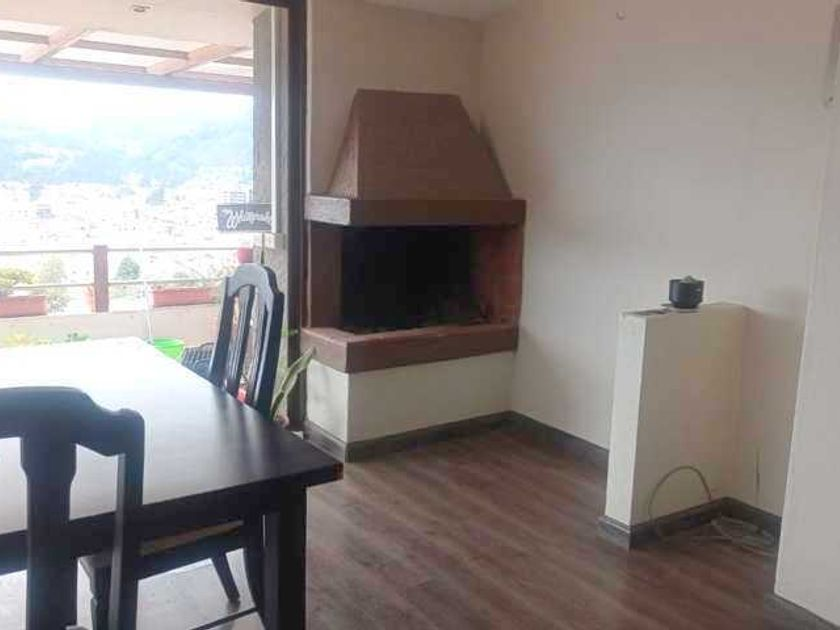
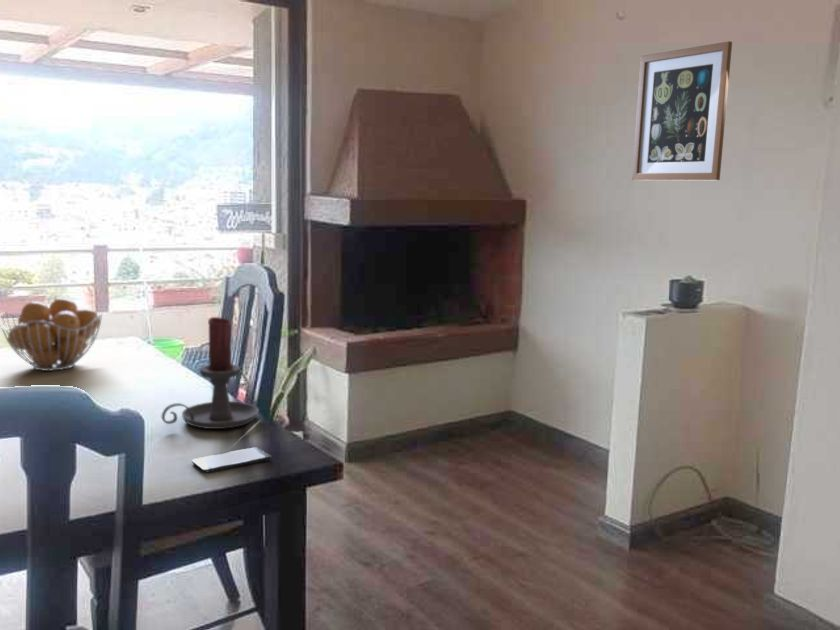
+ wall art (678, 115)
+ fruit basket (52, 333)
+ smartphone (232, 459)
+ candle holder (209, 370)
